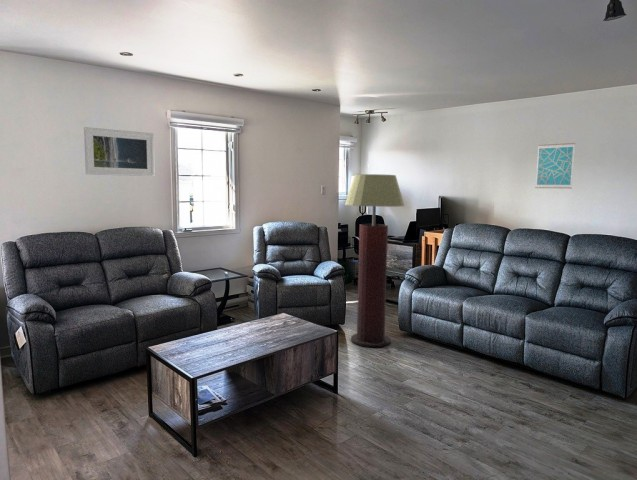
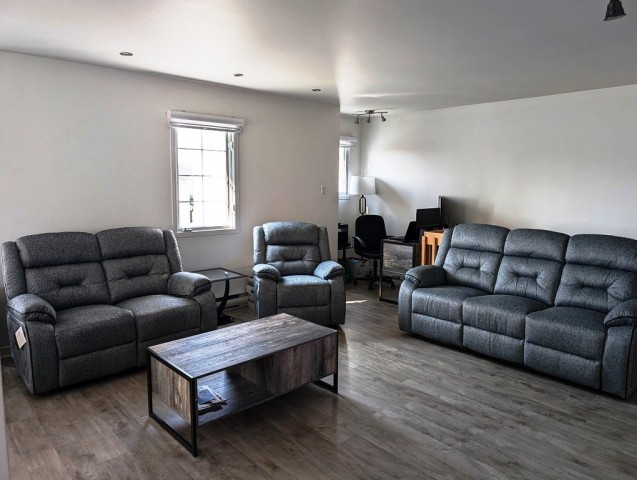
- floor lamp (372, 259)
- wall art (554, 166)
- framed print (121, 153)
